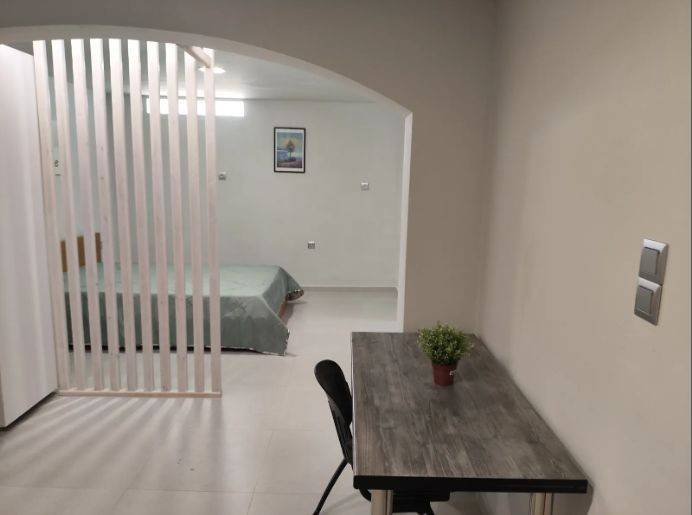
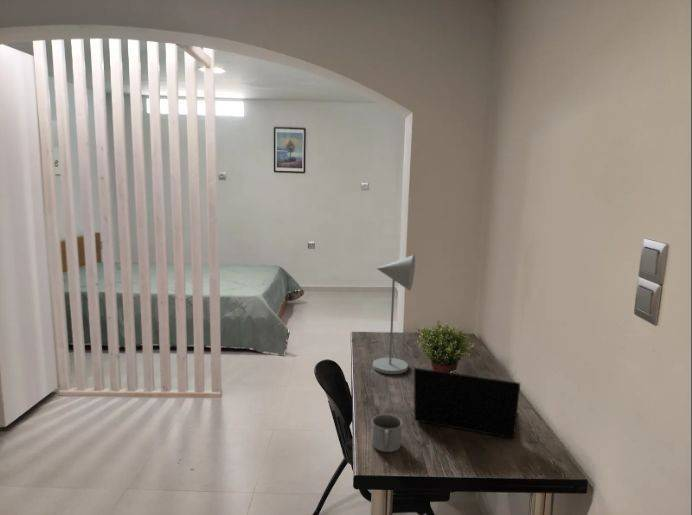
+ desk lamp (392, 311)
+ mug (387, 433)
+ laptop (466, 390)
